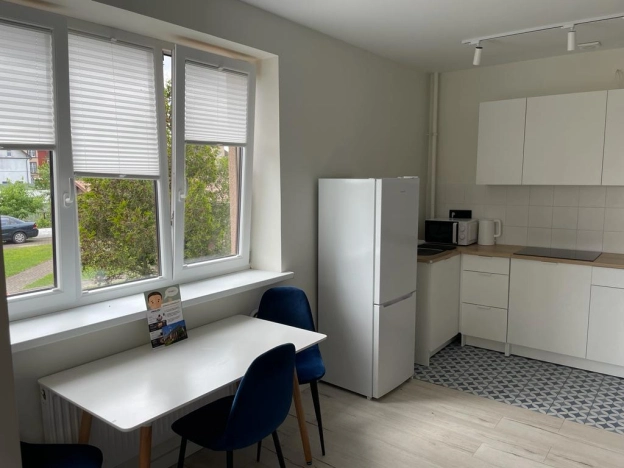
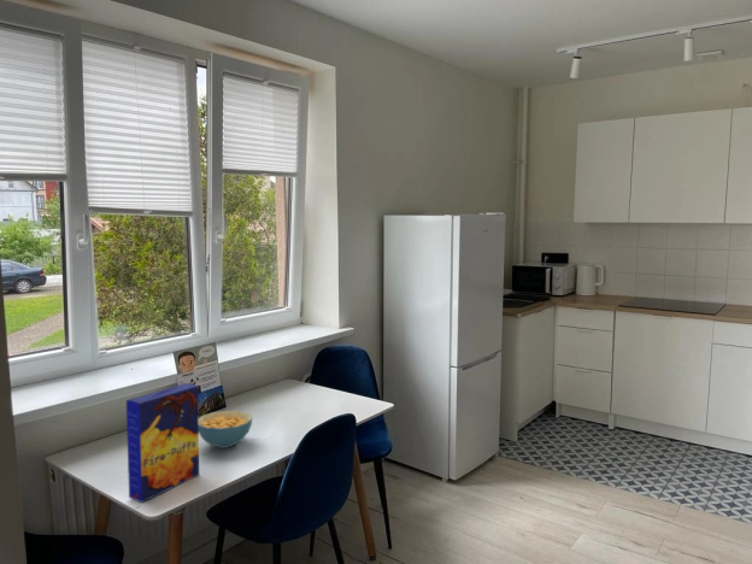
+ cereal bowl (224, 431)
+ cereal box (164, 439)
